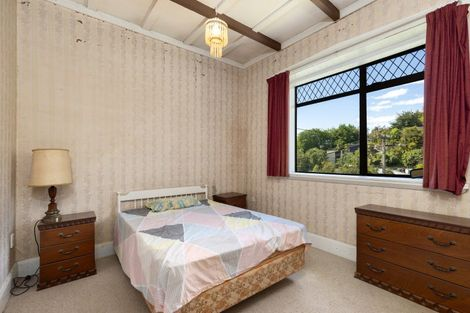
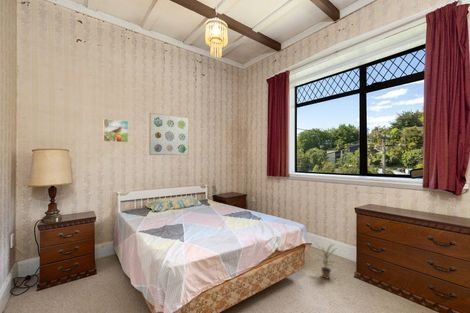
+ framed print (116, 131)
+ potted plant (326, 260)
+ wall art (170, 135)
